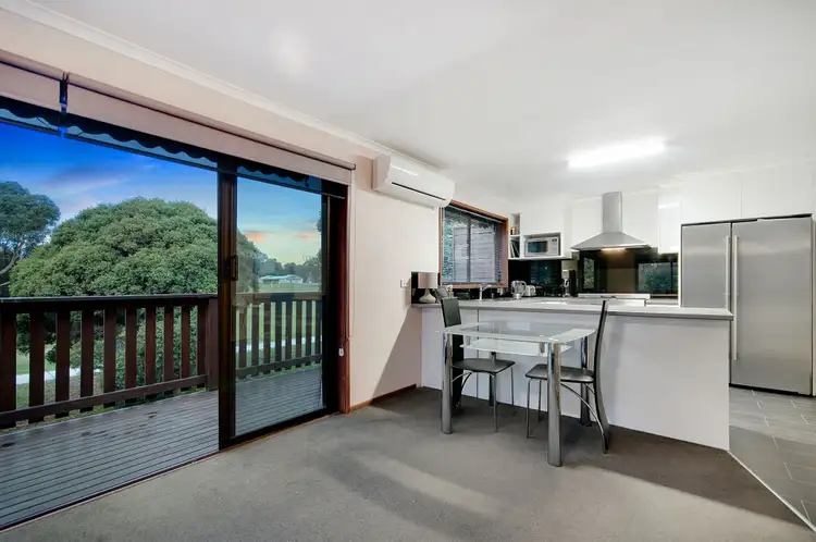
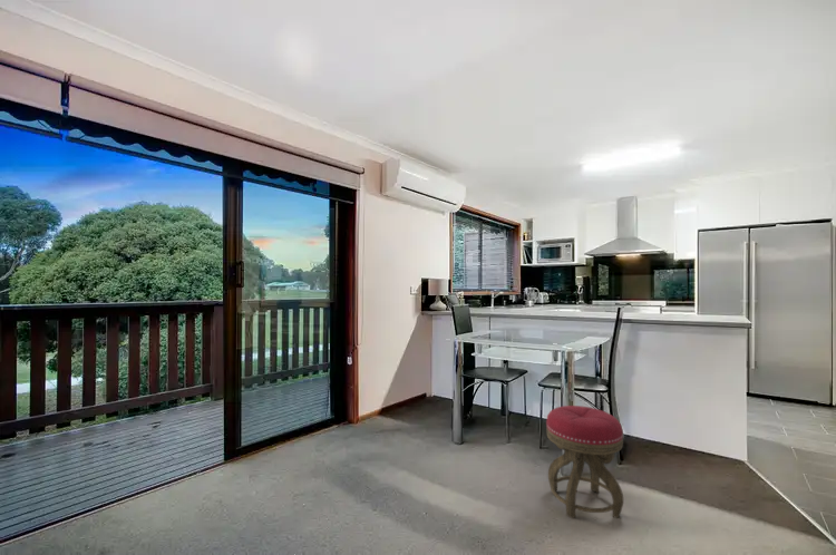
+ stool (583, 458)
